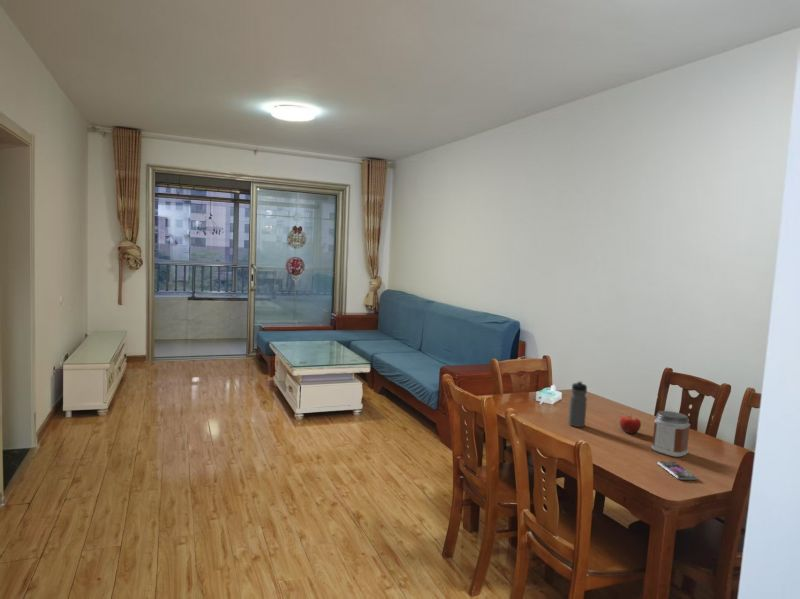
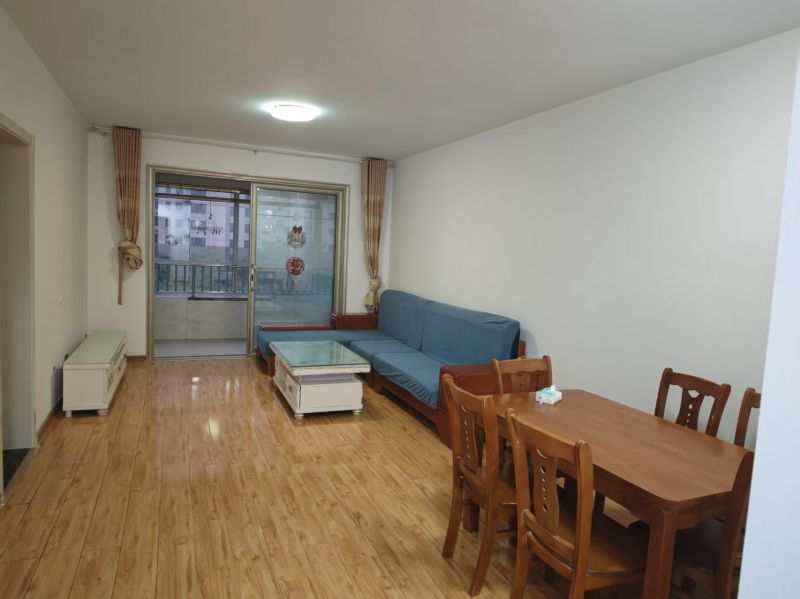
- water bottle (578, 403)
- smartphone (676, 470)
- jar (671, 432)
- fruit (630, 423)
